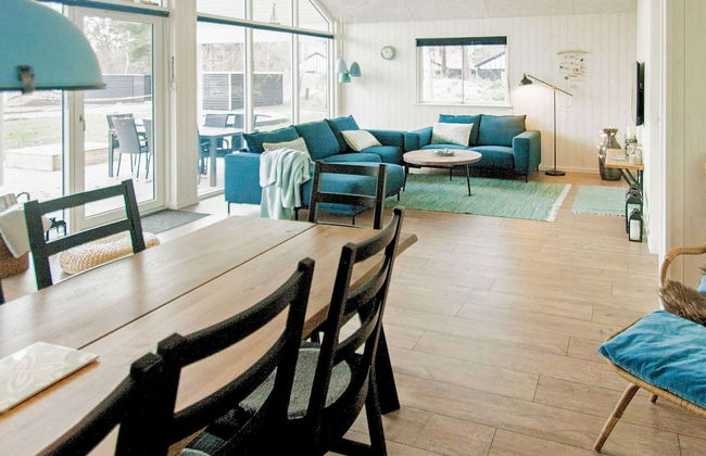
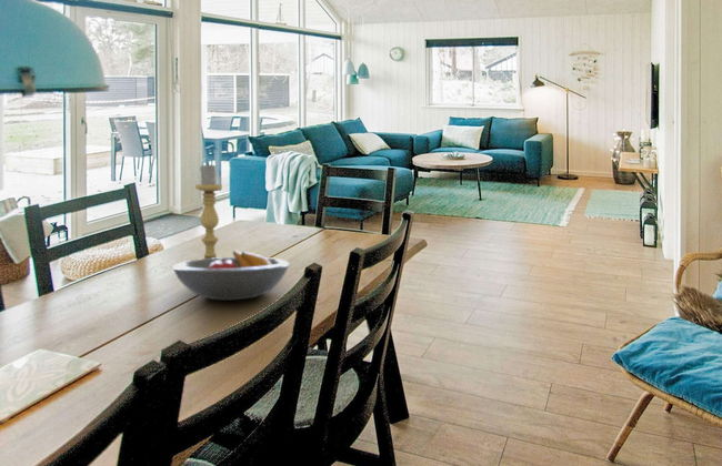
+ fruit bowl (232, 275)
+ candle holder (209, 213)
